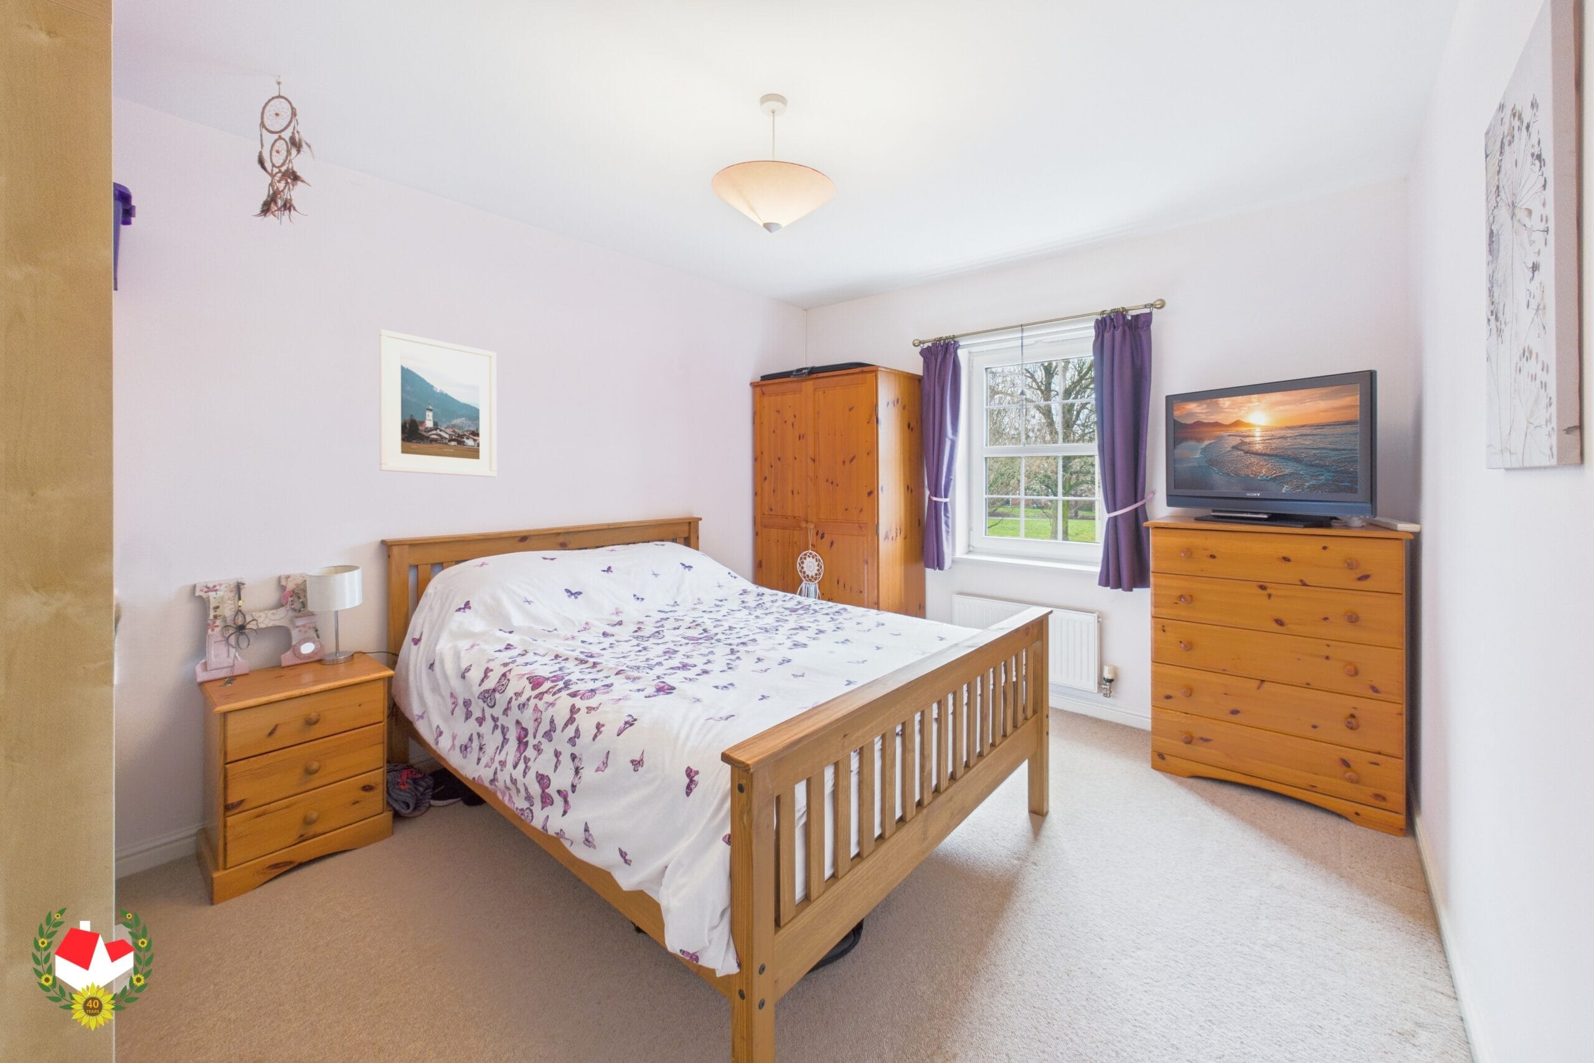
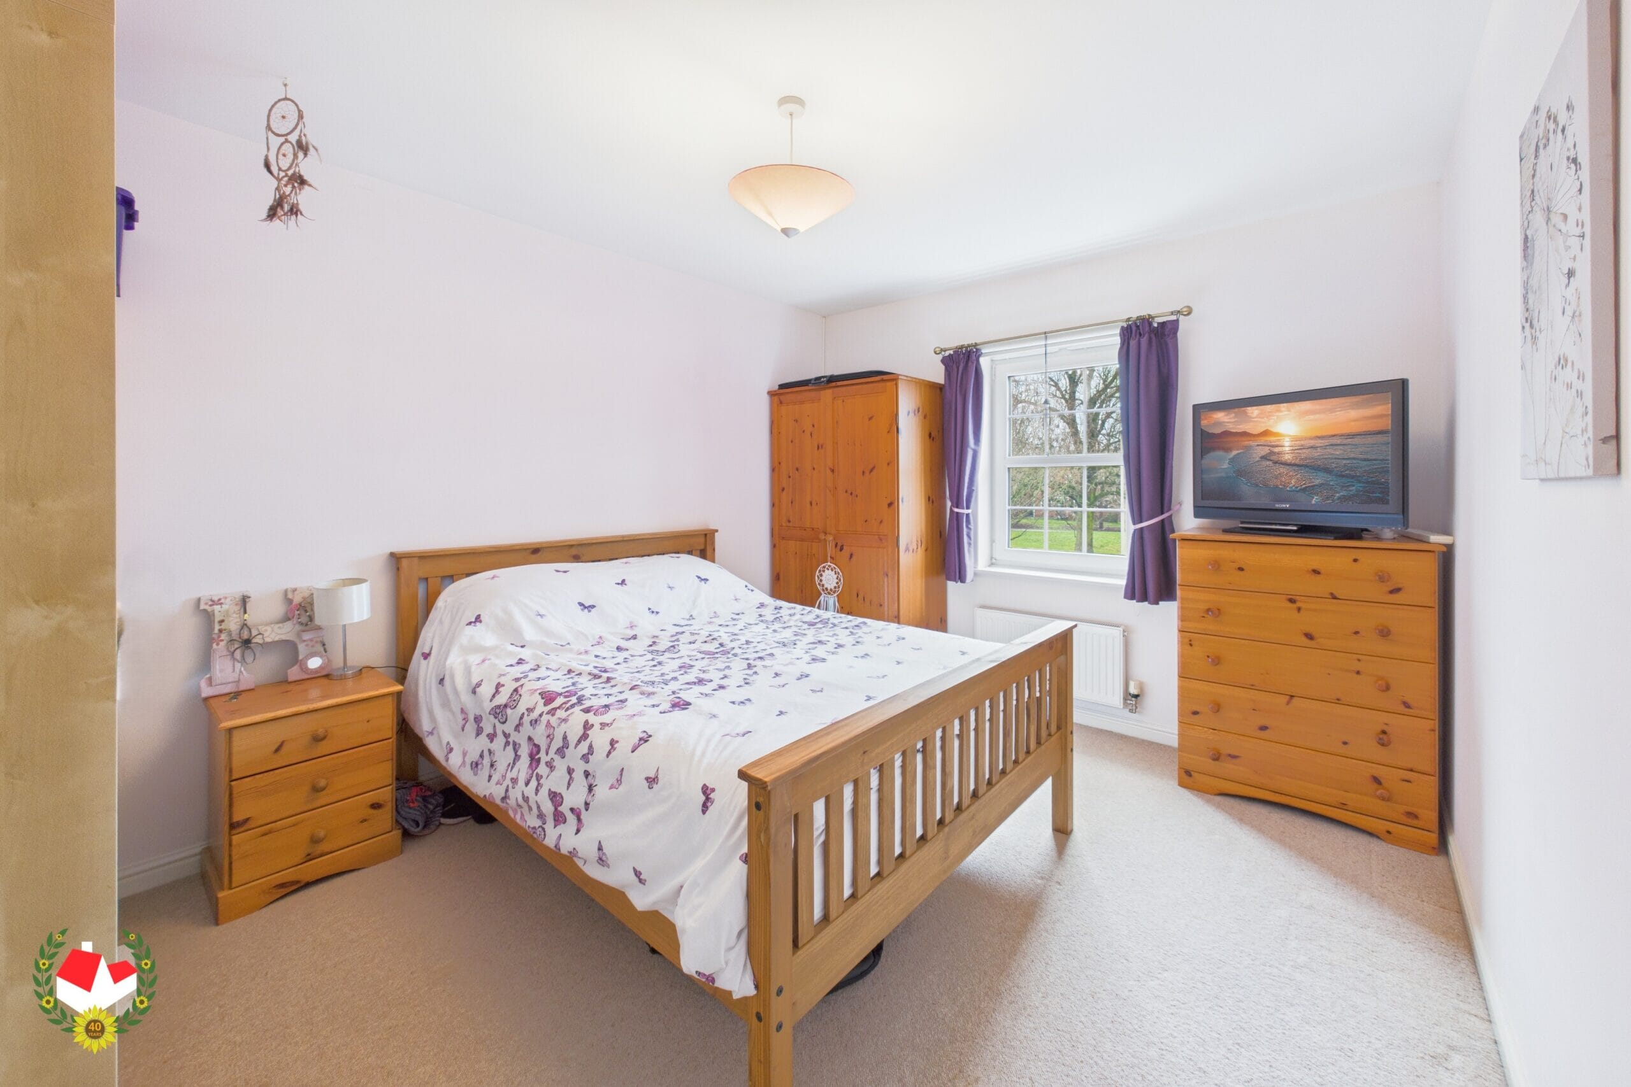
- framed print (441, 408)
